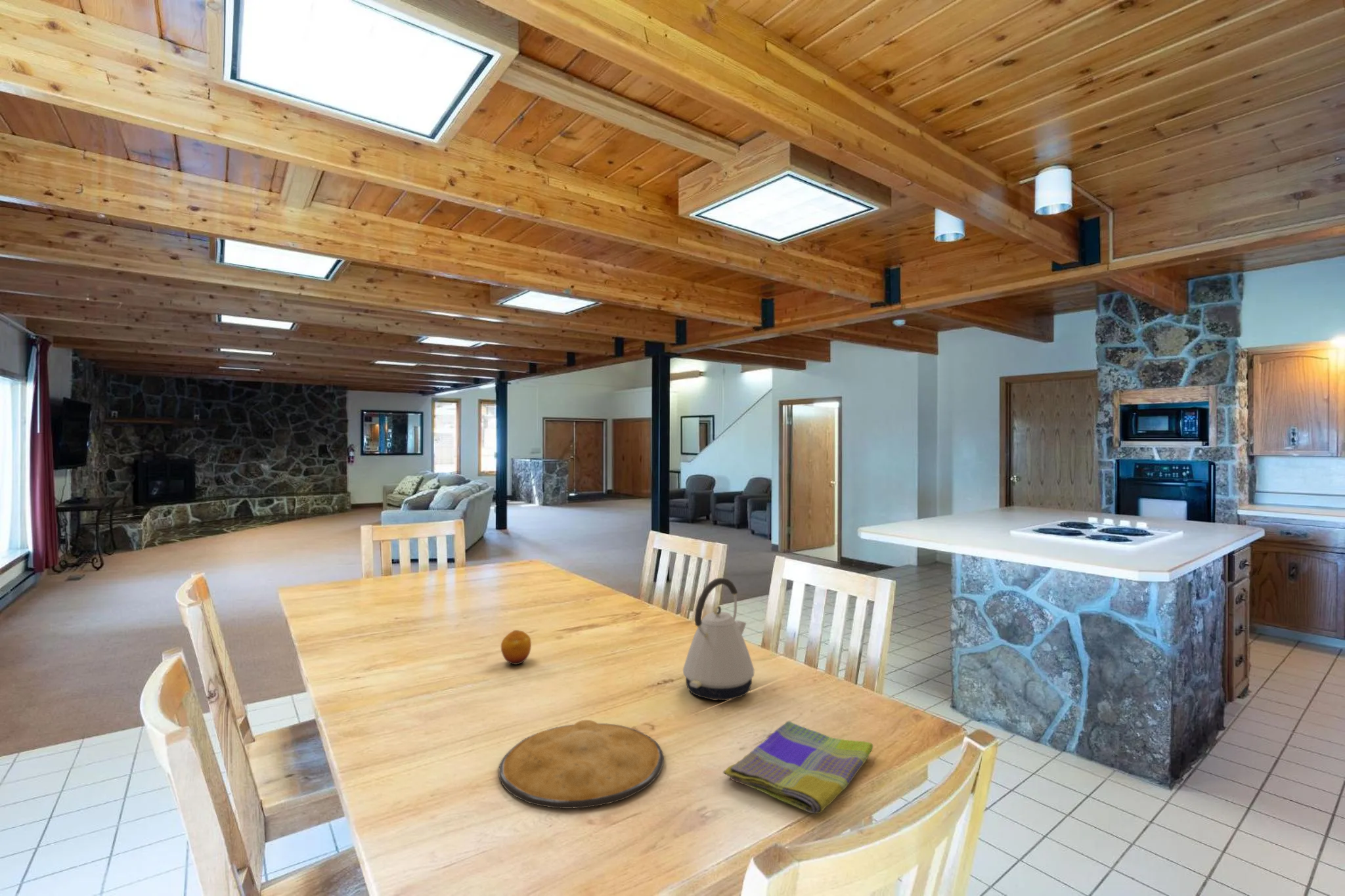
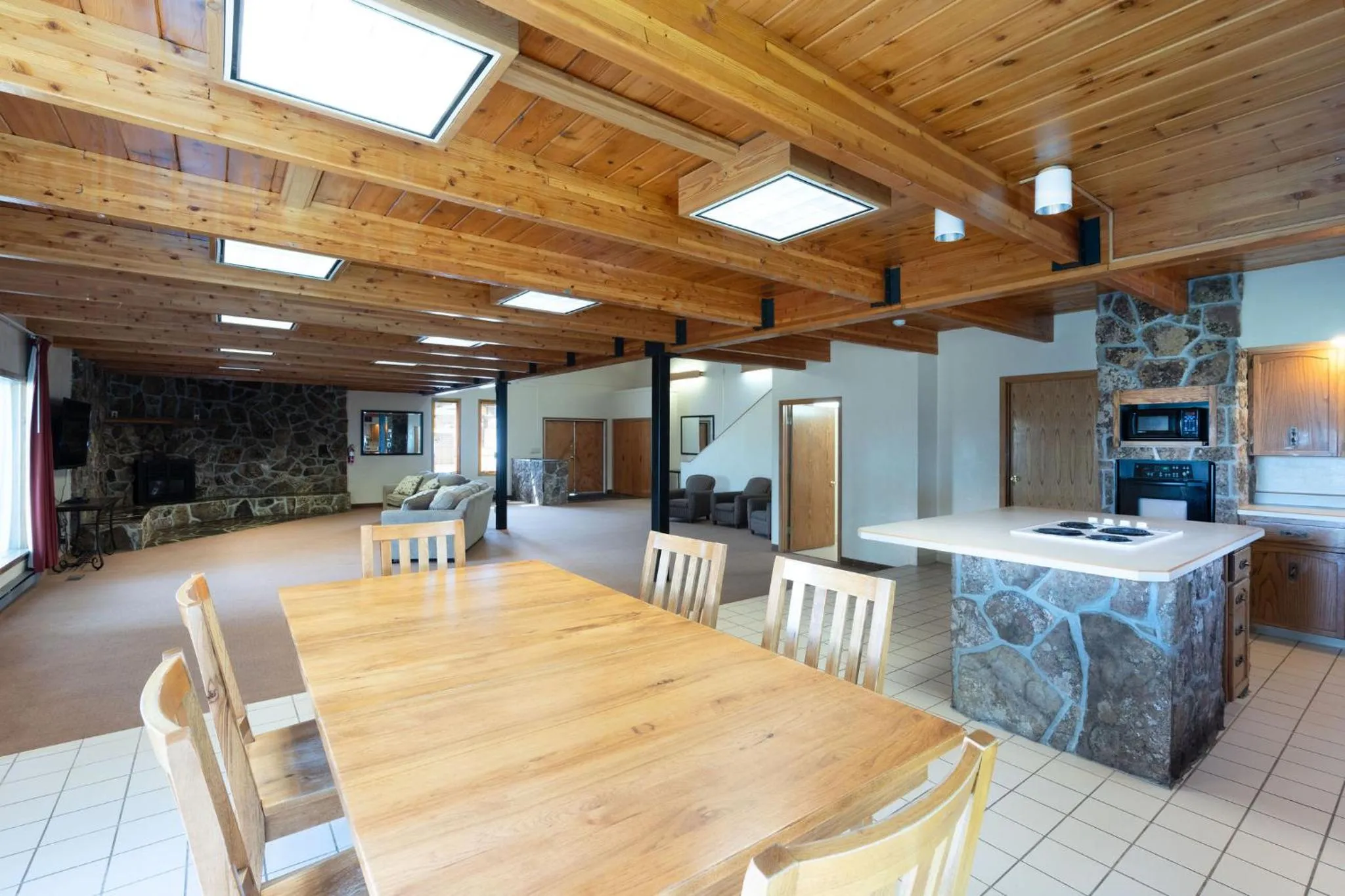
- kettle (720, 633)
- plate (583, 748)
- fruit (516, 647)
- dish towel (801, 761)
